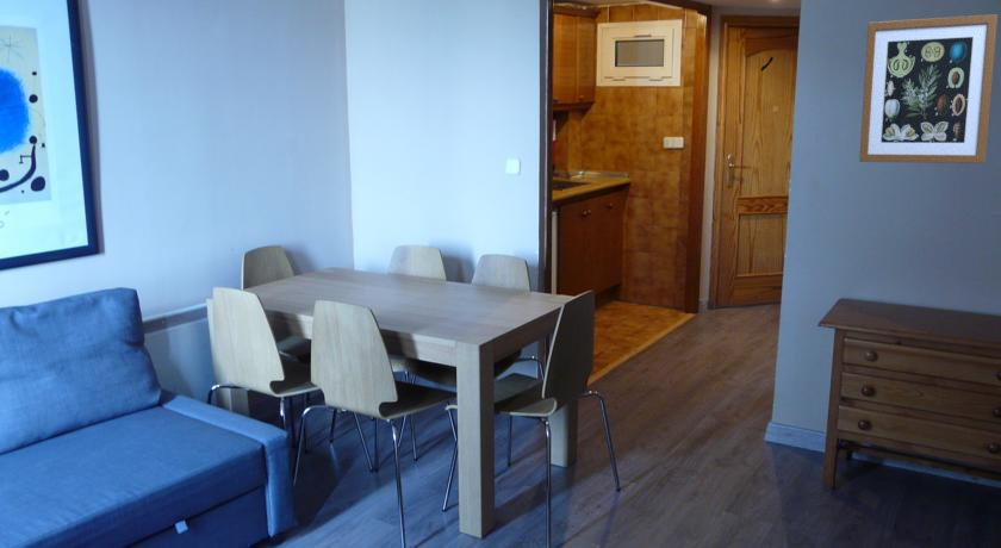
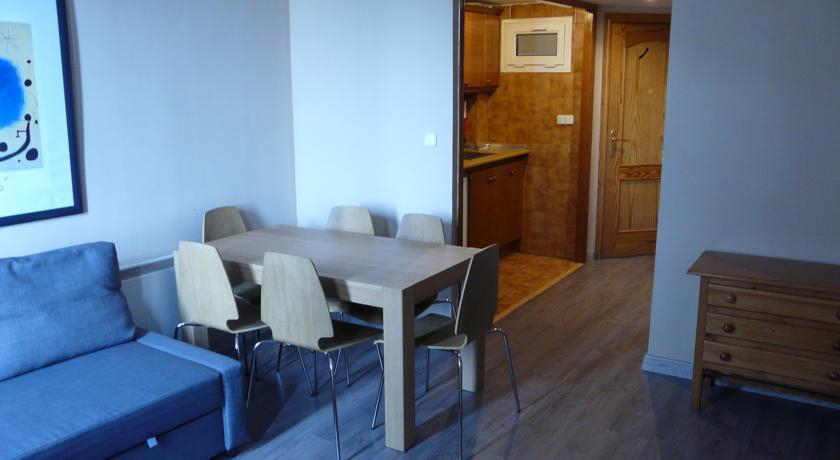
- wall art (925, 91)
